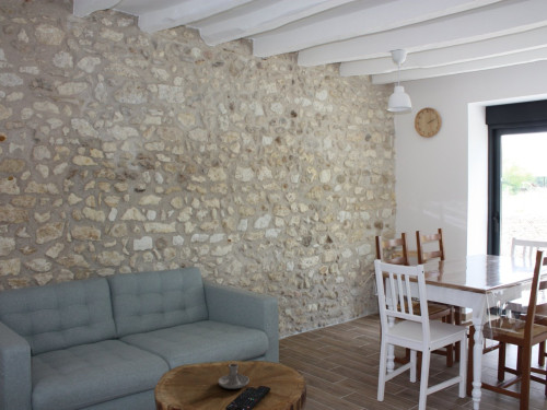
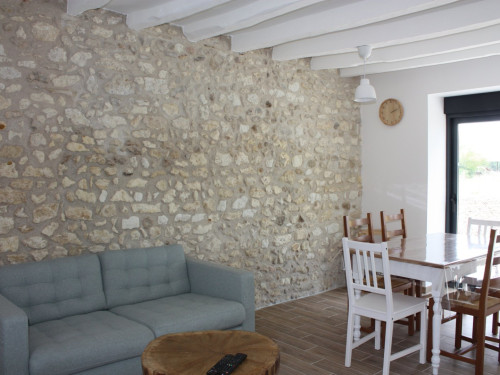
- candle holder (233, 374)
